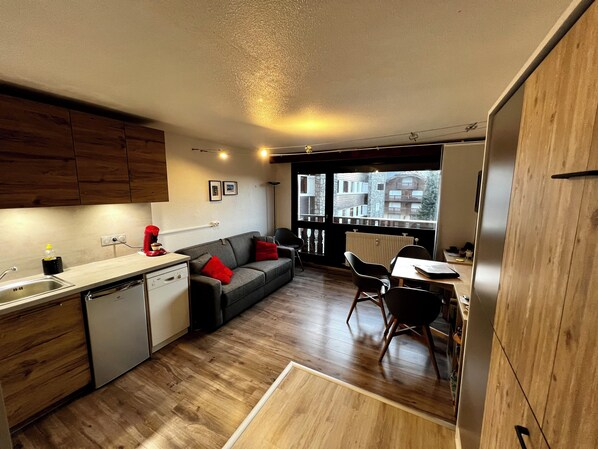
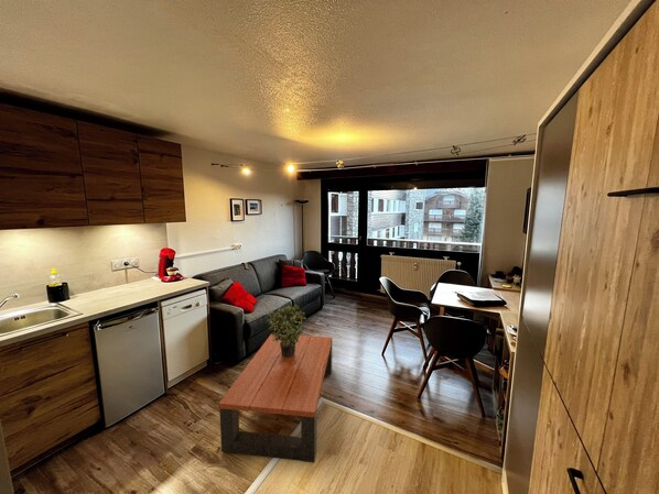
+ potted plant (284, 330)
+ coffee table (288, 383)
